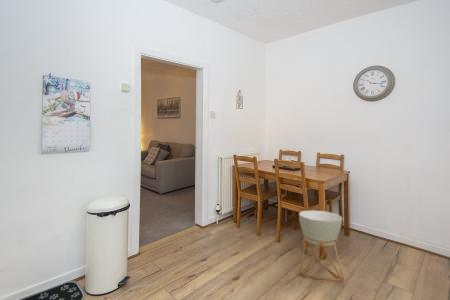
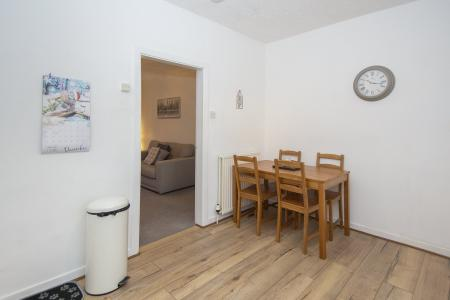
- planter (319, 244)
